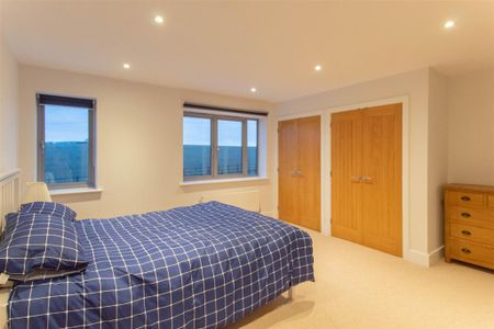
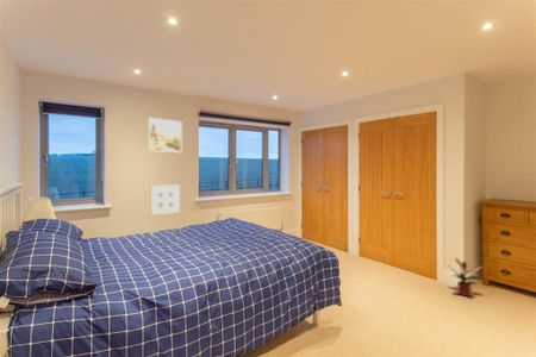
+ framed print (166, 136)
+ wall art (166, 199)
+ potted plant (465, 277)
